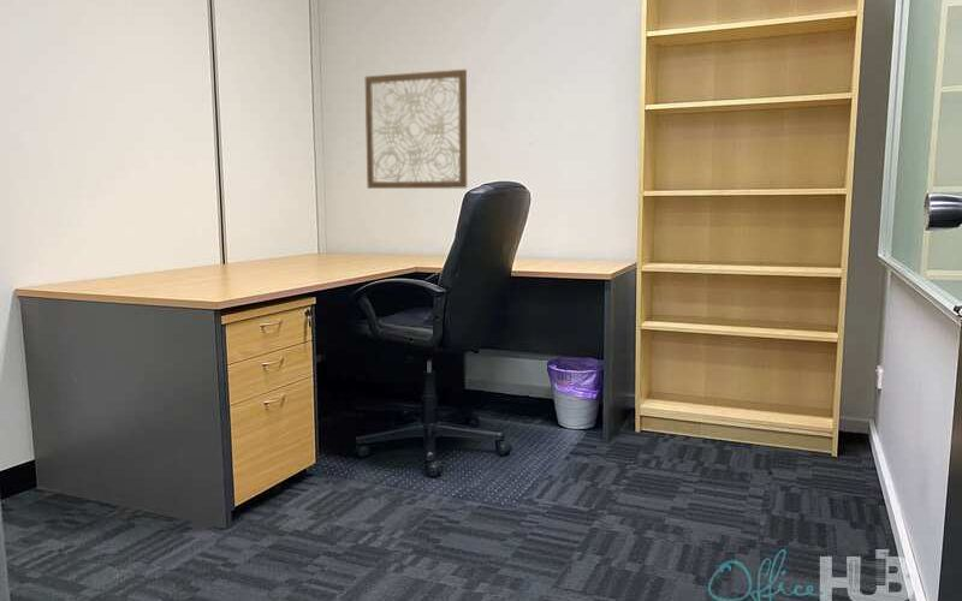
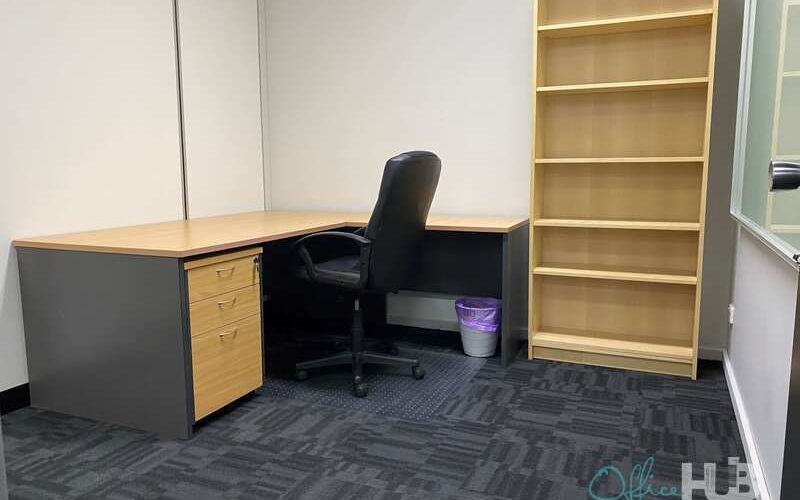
- wall art (410, 131)
